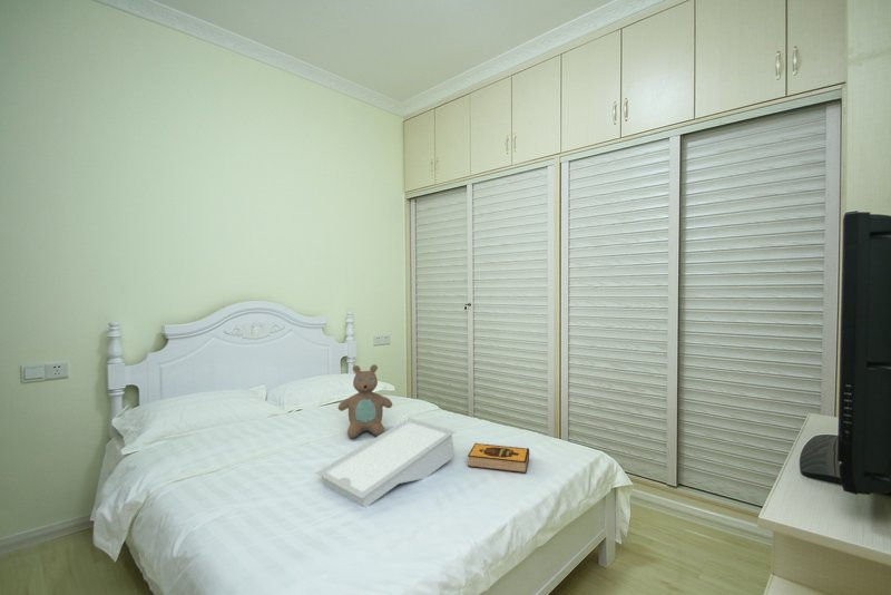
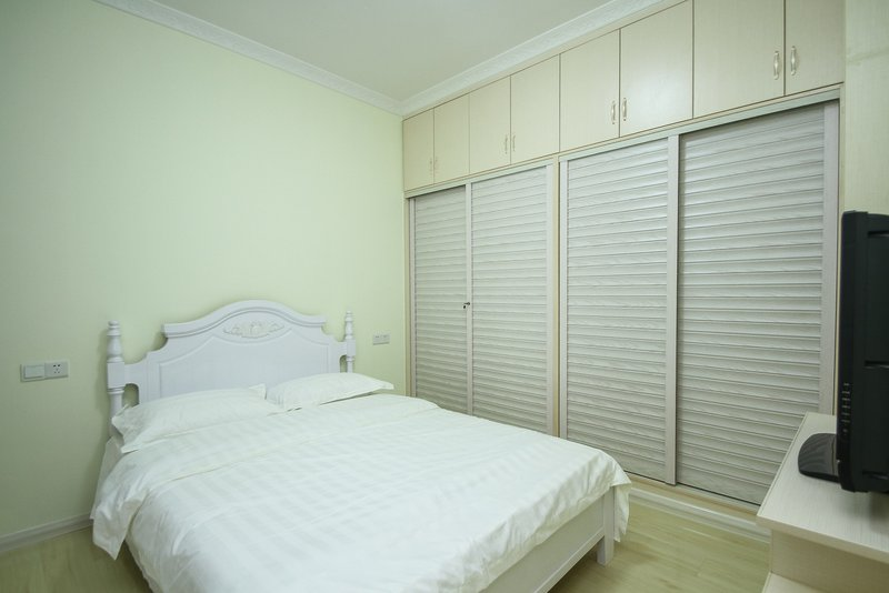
- swimming pool (390, 453)
- teddy bear (365, 399)
- hardback book (499, 456)
